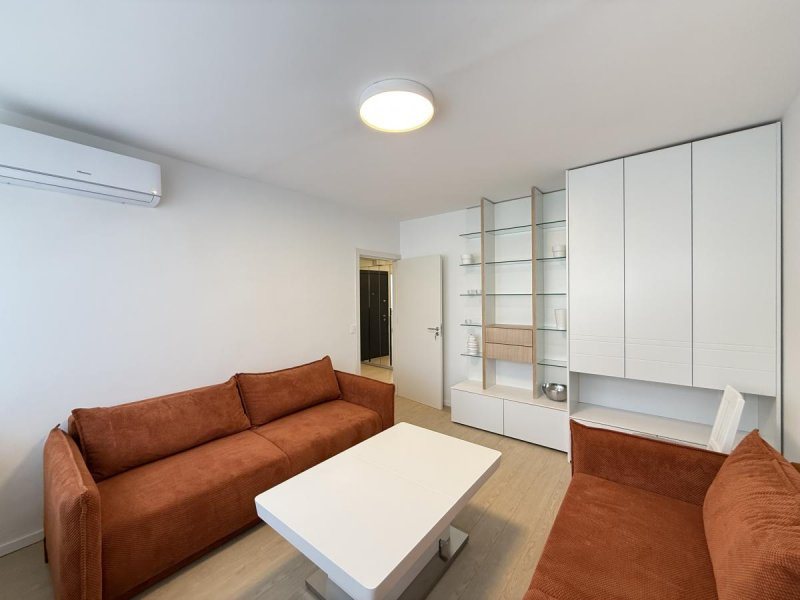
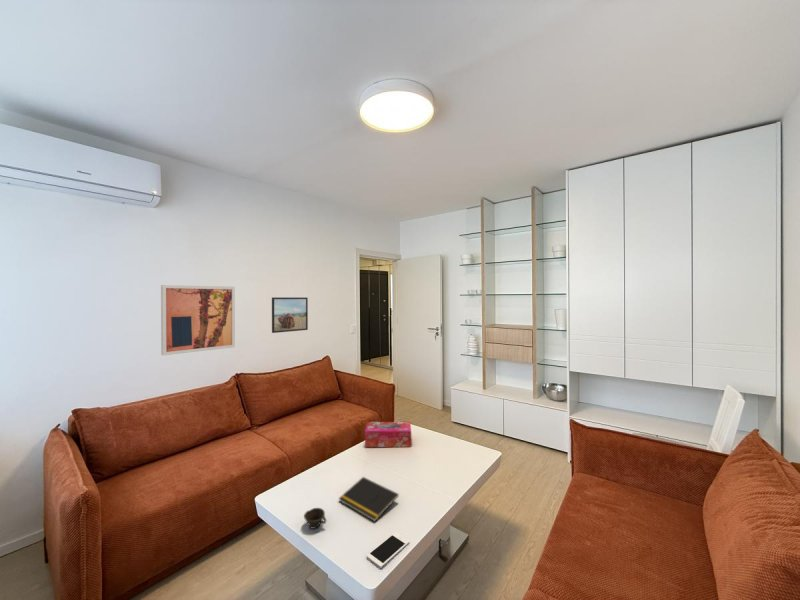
+ wall art (200, 318)
+ cup (315, 520)
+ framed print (290, 314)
+ notepad (368, 497)
+ cell phone (388, 548)
+ tissue box (388, 434)
